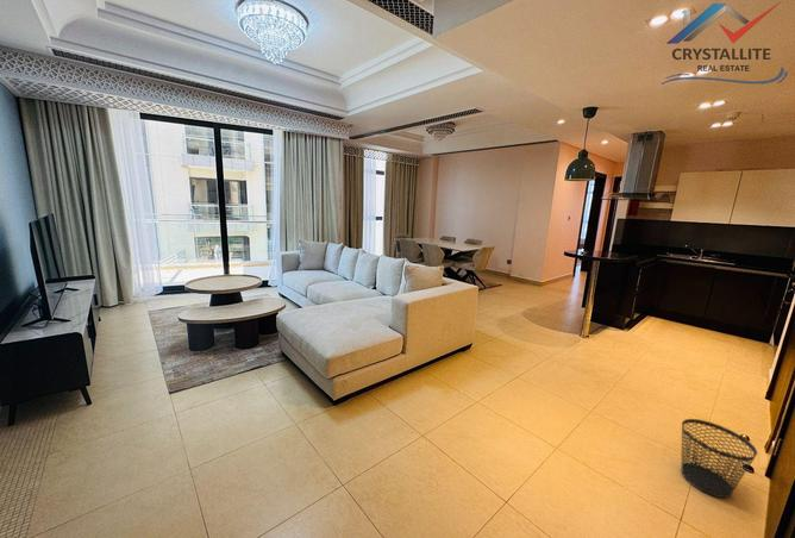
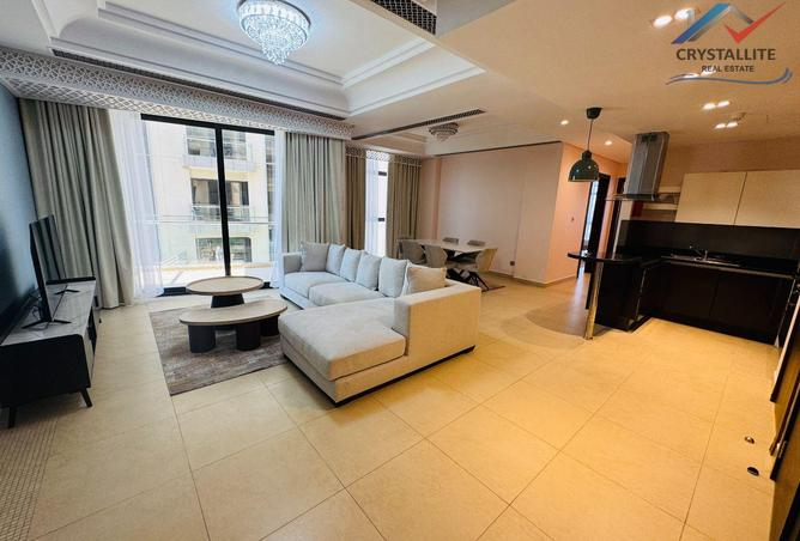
- wastebasket (711, 458)
